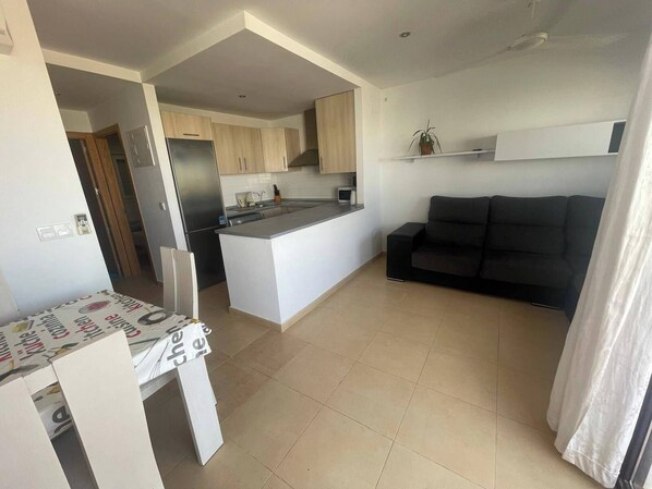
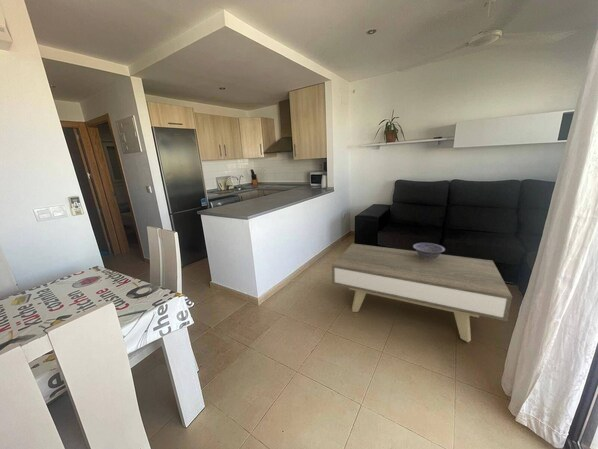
+ decorative bowl (428, 252)
+ coffee table (409, 285)
